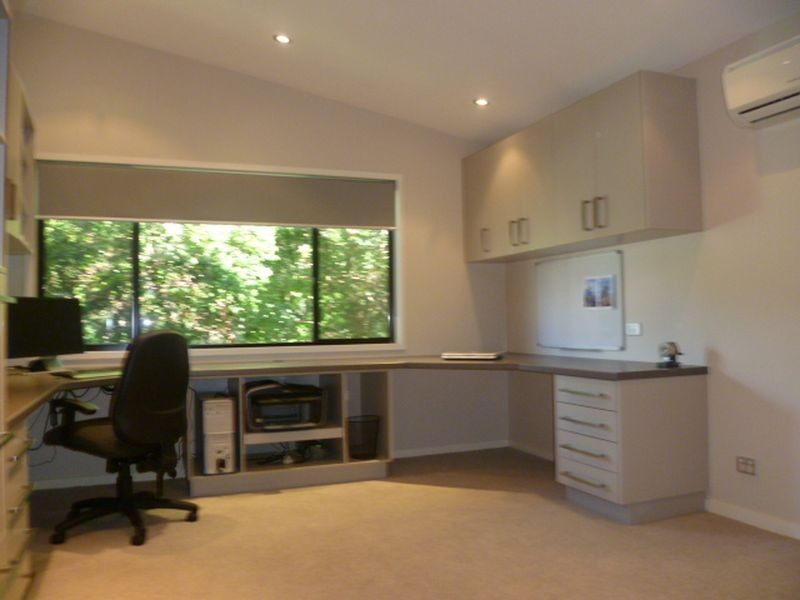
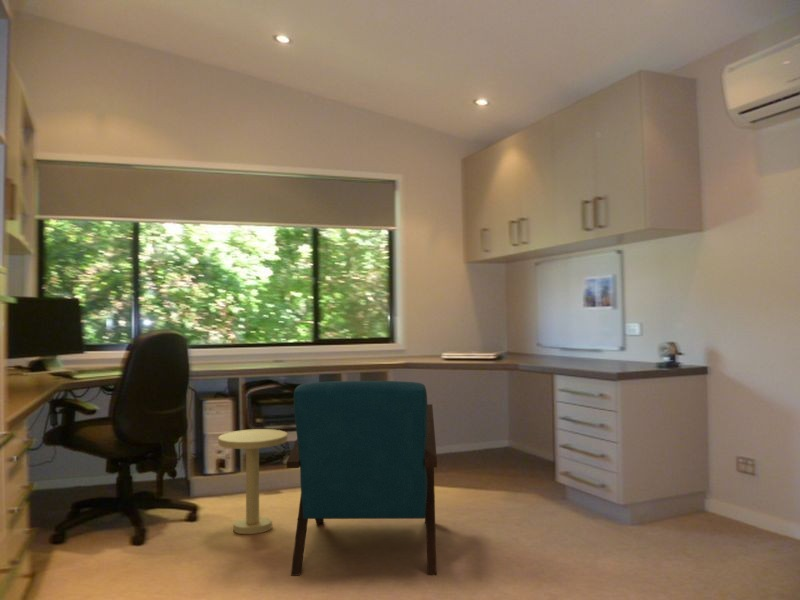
+ side table (253, 482)
+ armchair (367, 461)
